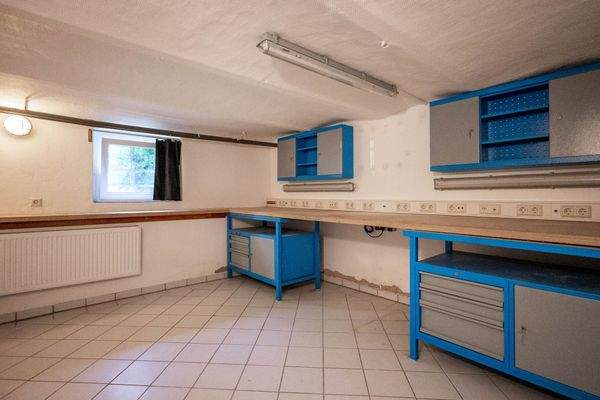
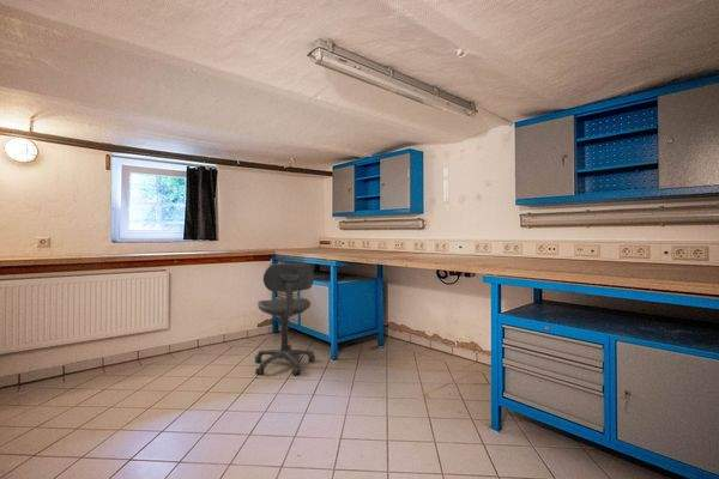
+ office chair (285, 313)
